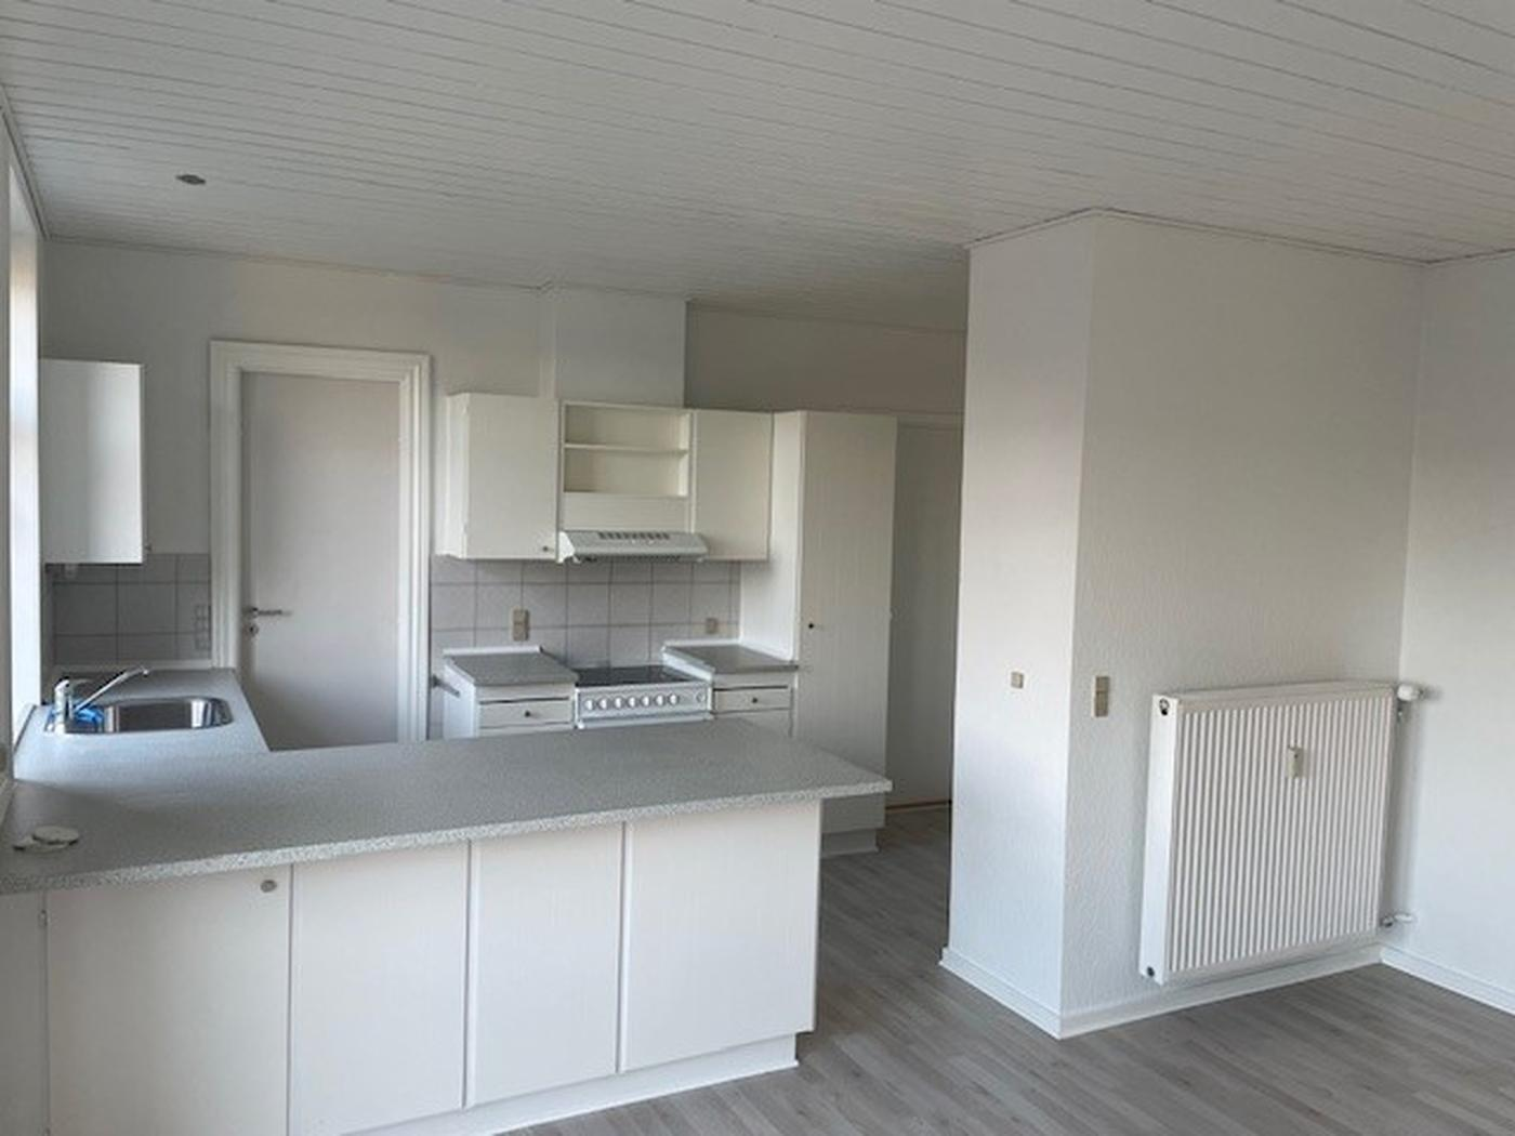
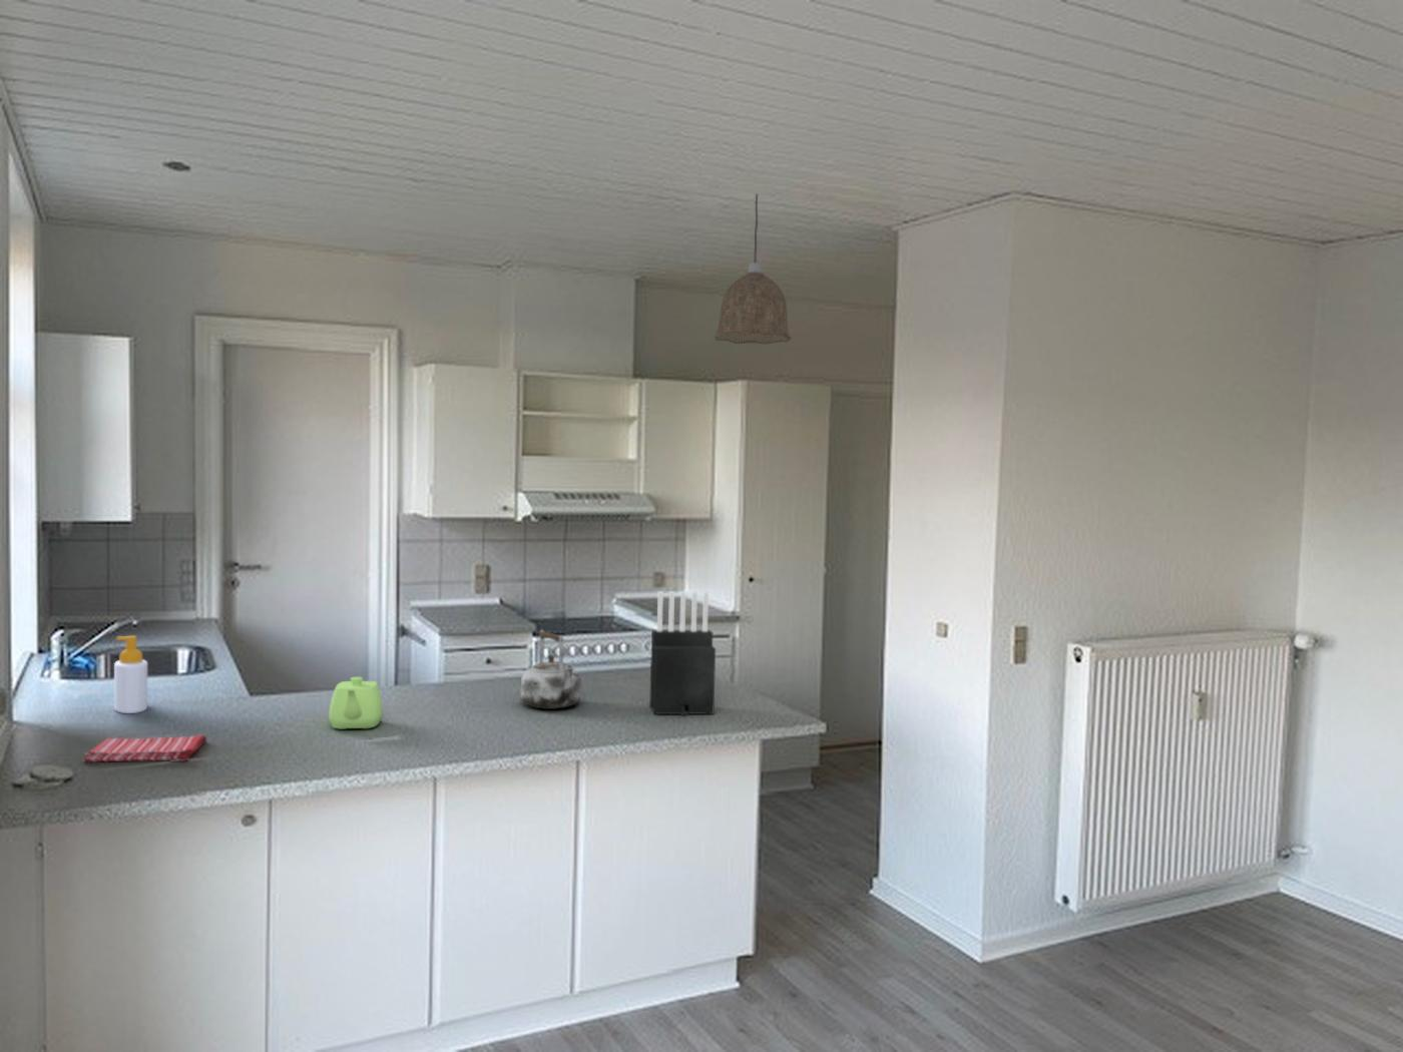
+ dish towel (147, 746)
+ teapot (355, 703)
+ soap bottle (130, 672)
+ pendant lamp (755, 266)
+ kettle (555, 670)
+ knife block (684, 652)
